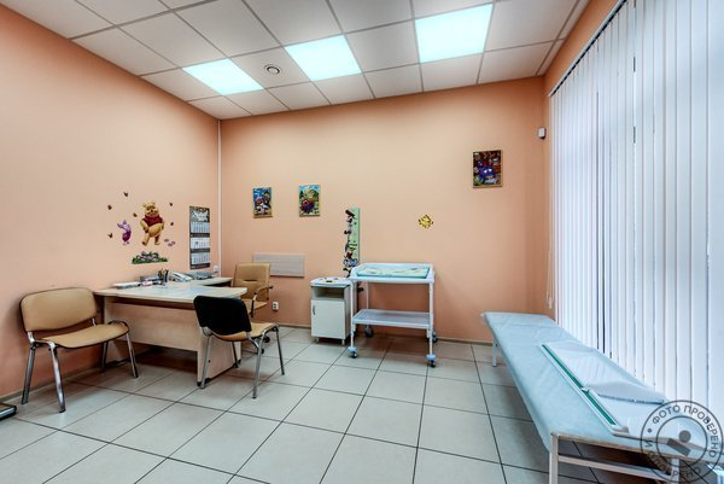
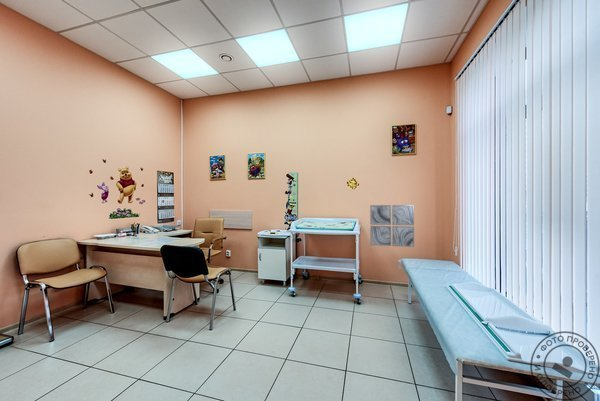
+ wall art (392, 226)
